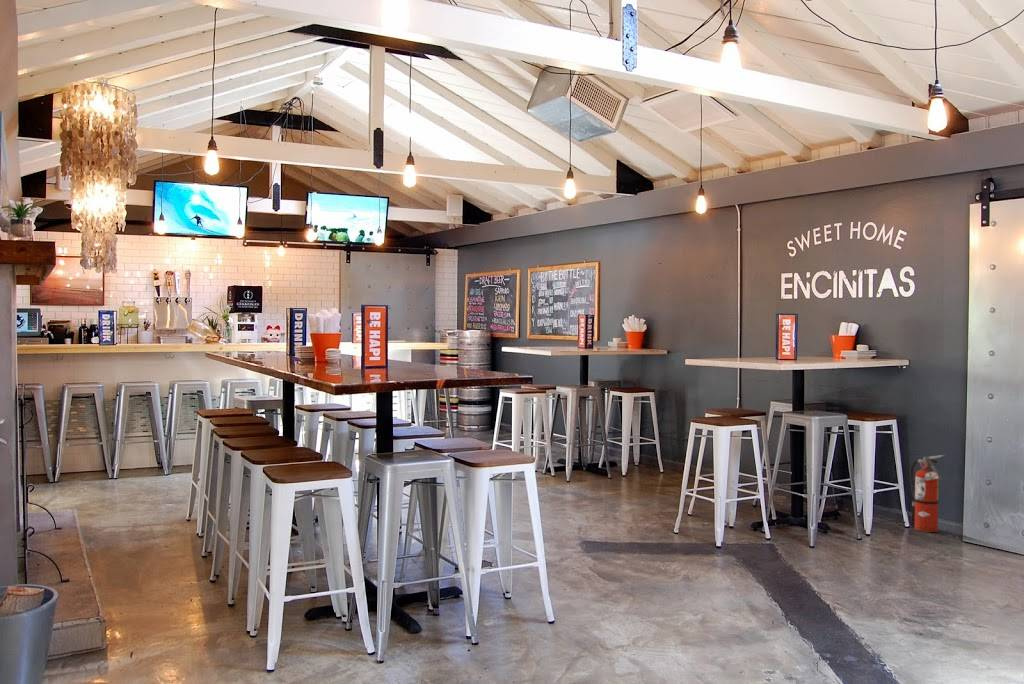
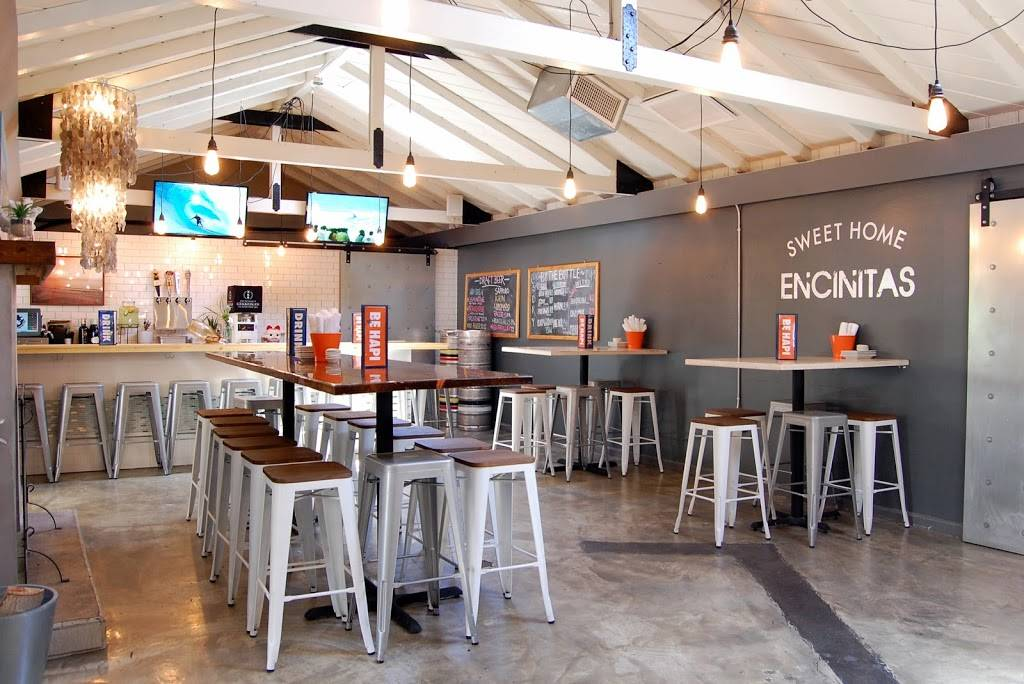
- fire extinguisher (924, 491)
